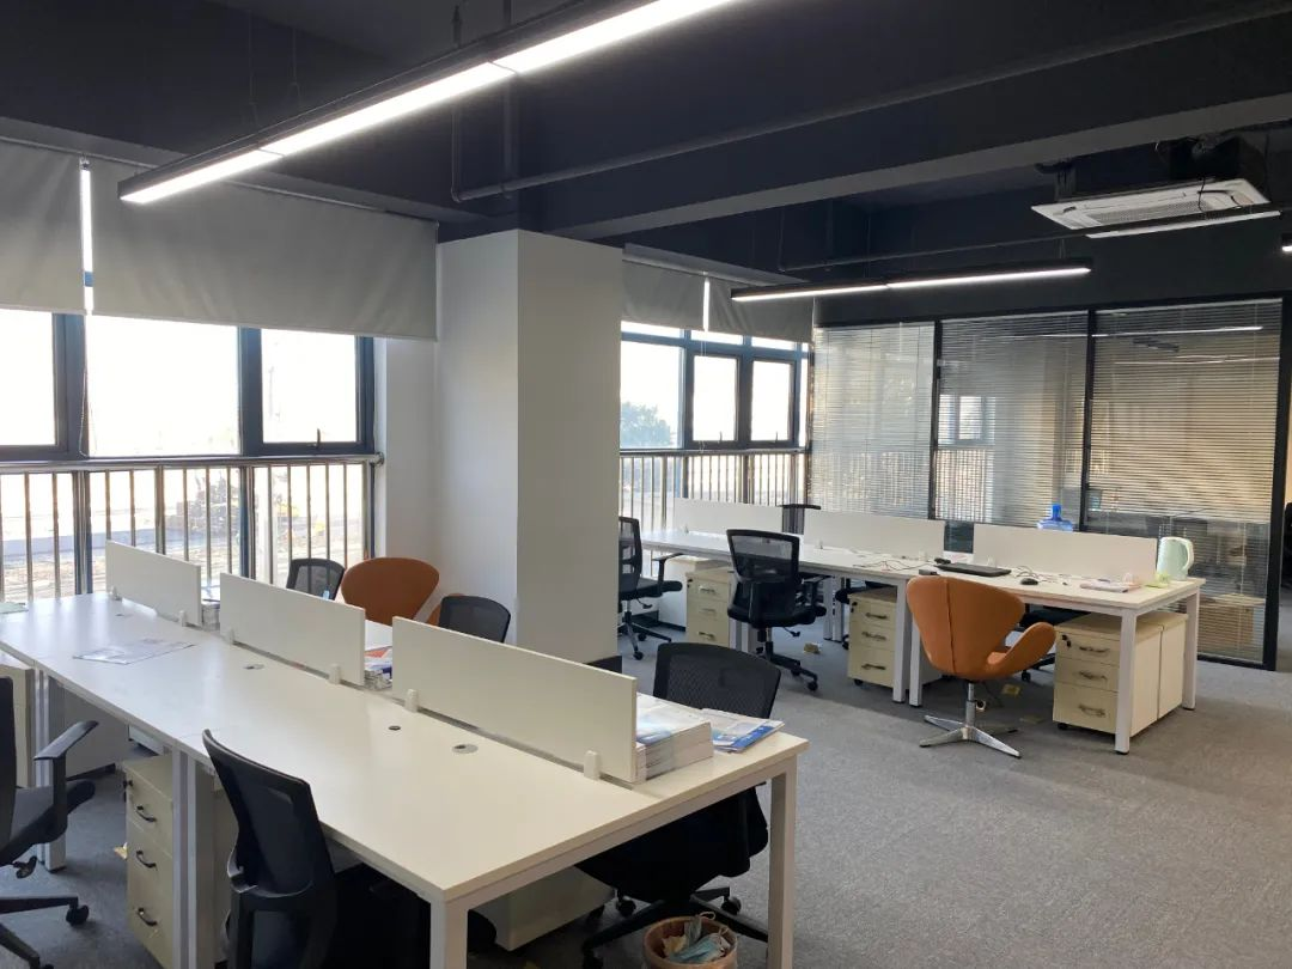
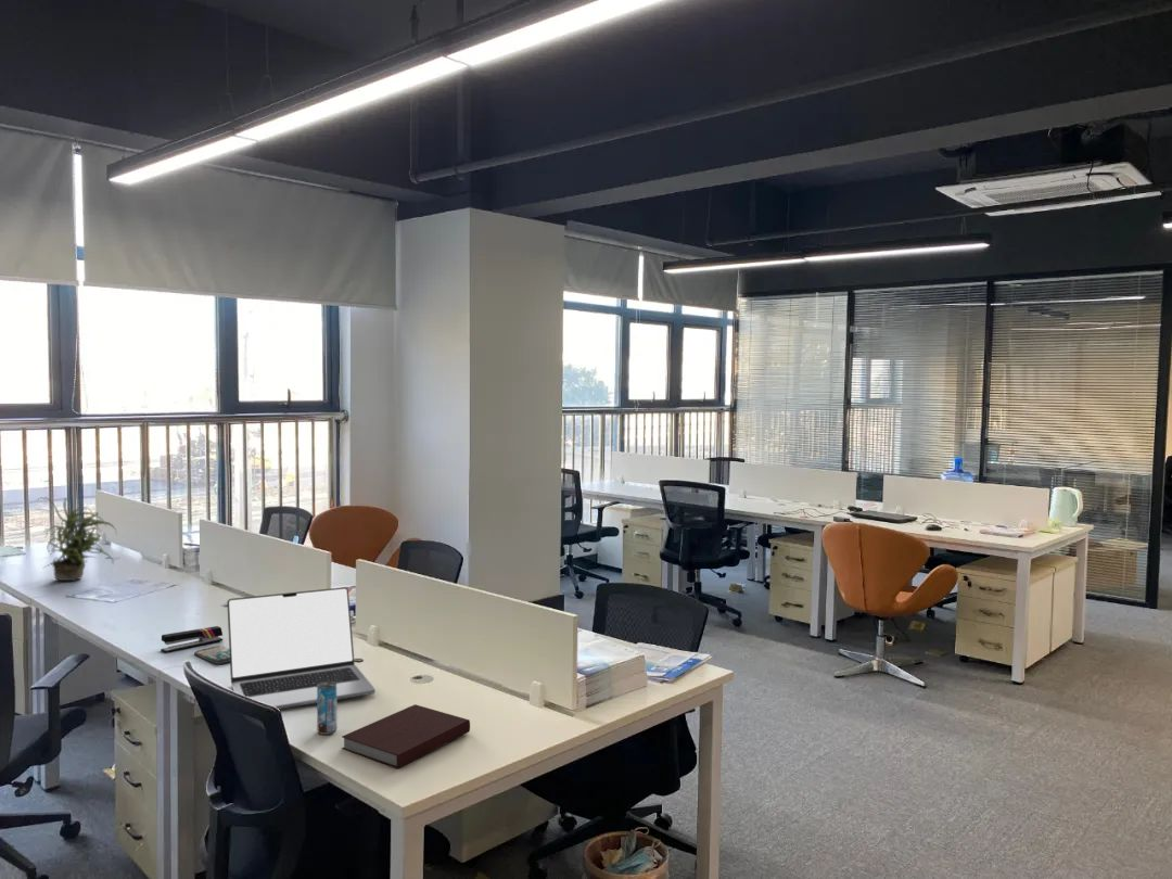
+ beverage can (327, 708)
+ potted plant (74, 537)
+ notebook (407, 734)
+ stapler (192, 637)
+ smartphone (218, 654)
+ laptop (300, 646)
